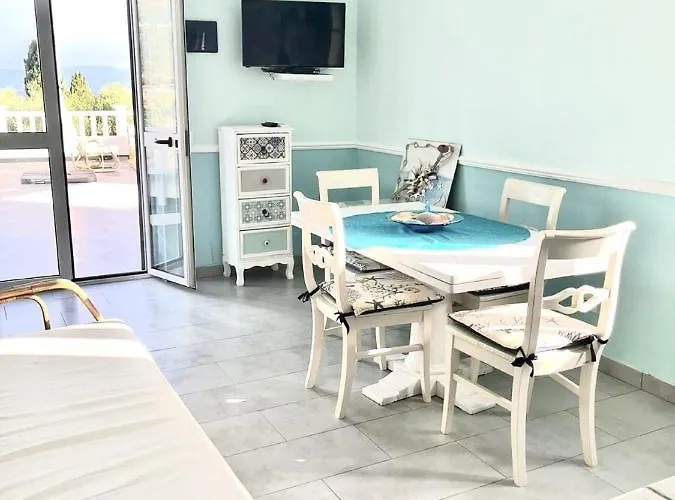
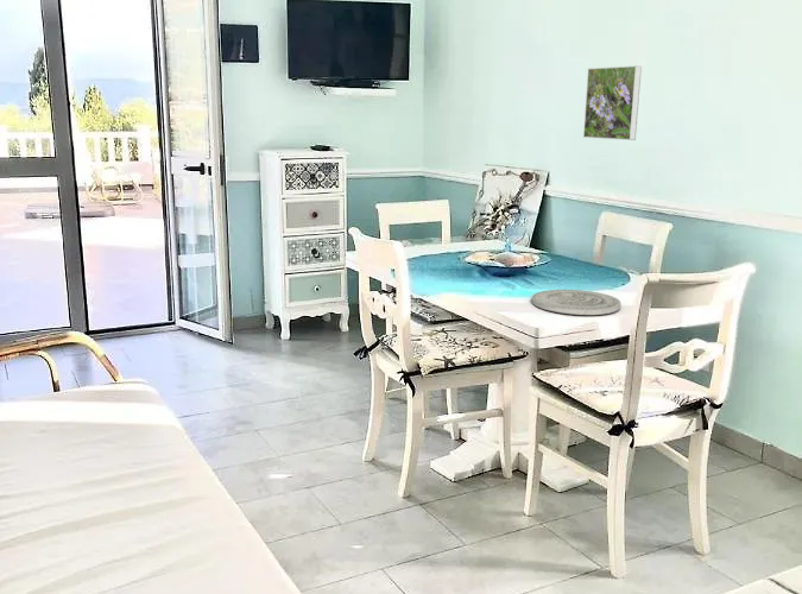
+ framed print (611, 103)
+ plate (575, 301)
